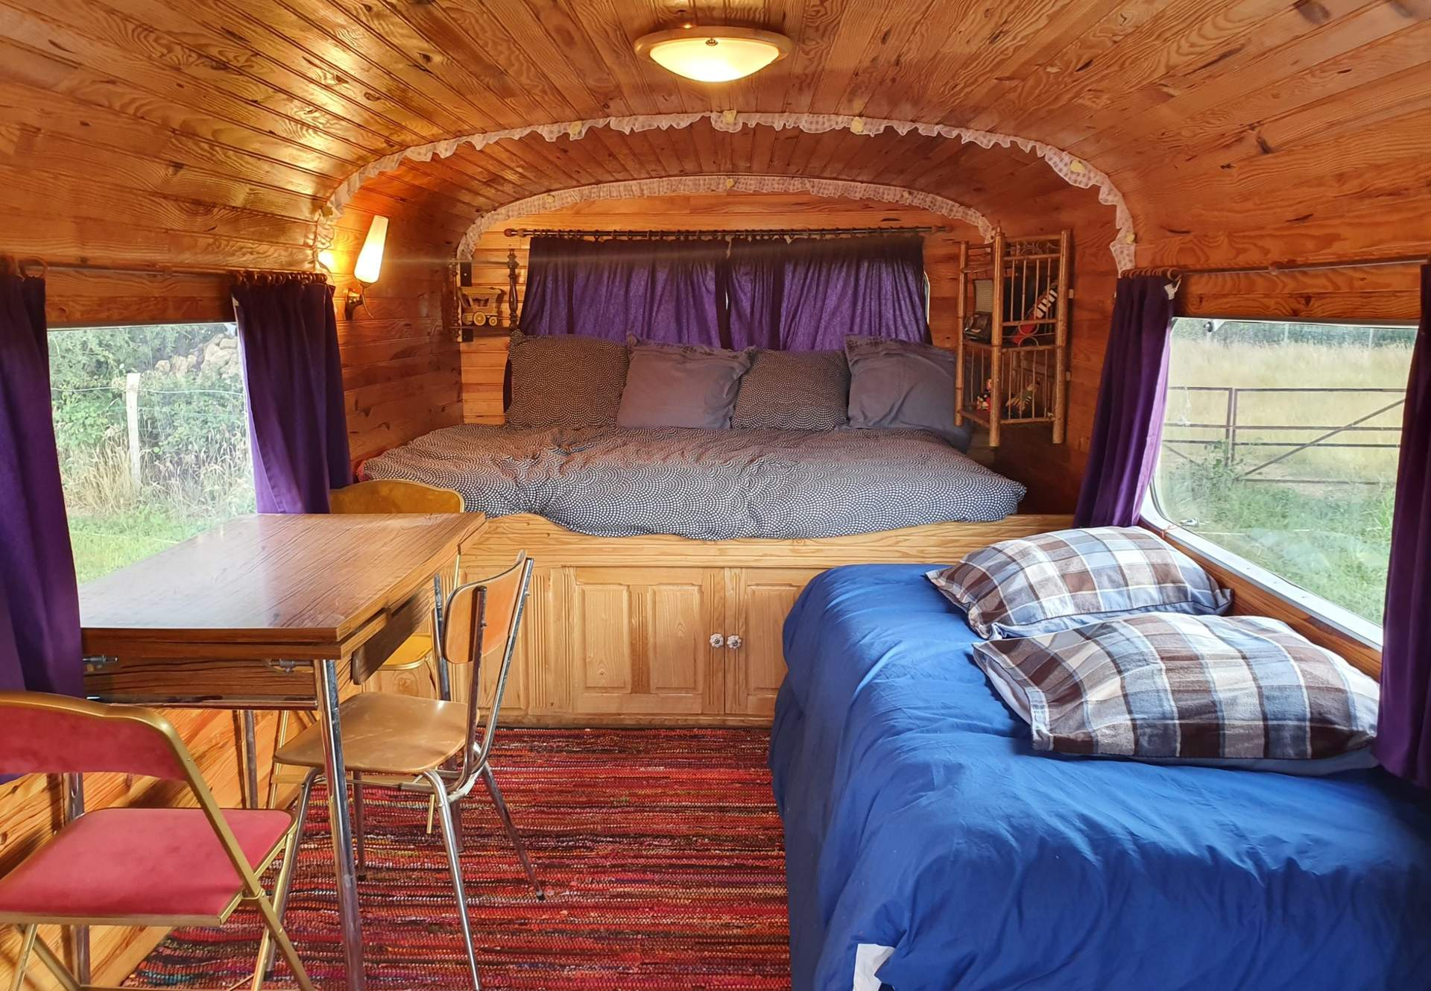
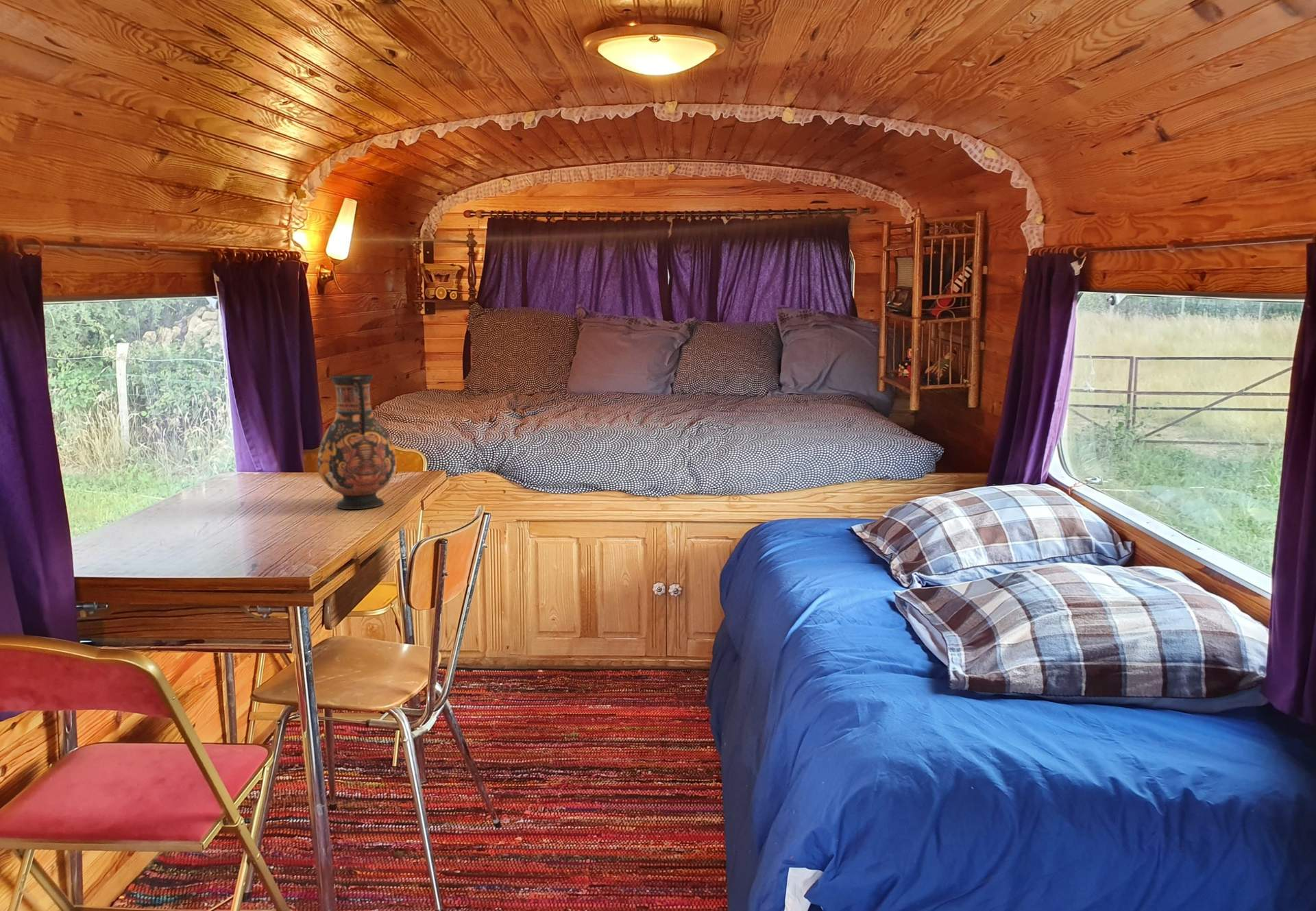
+ vase (356, 441)
